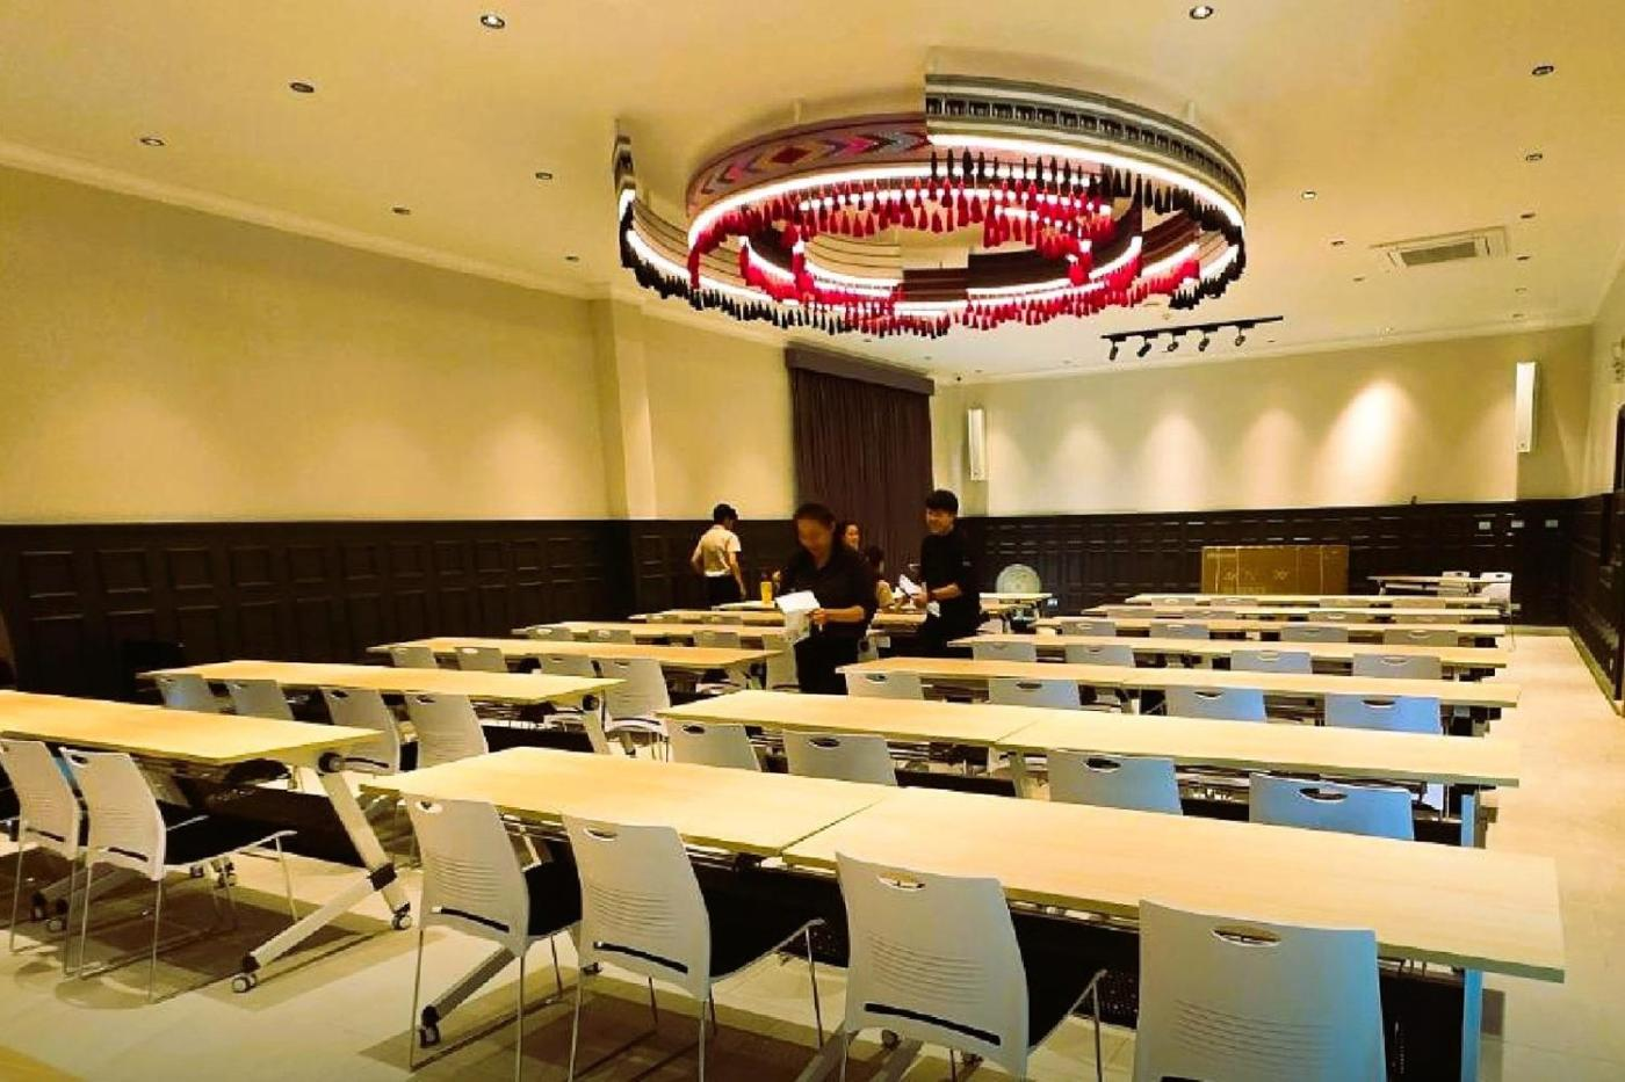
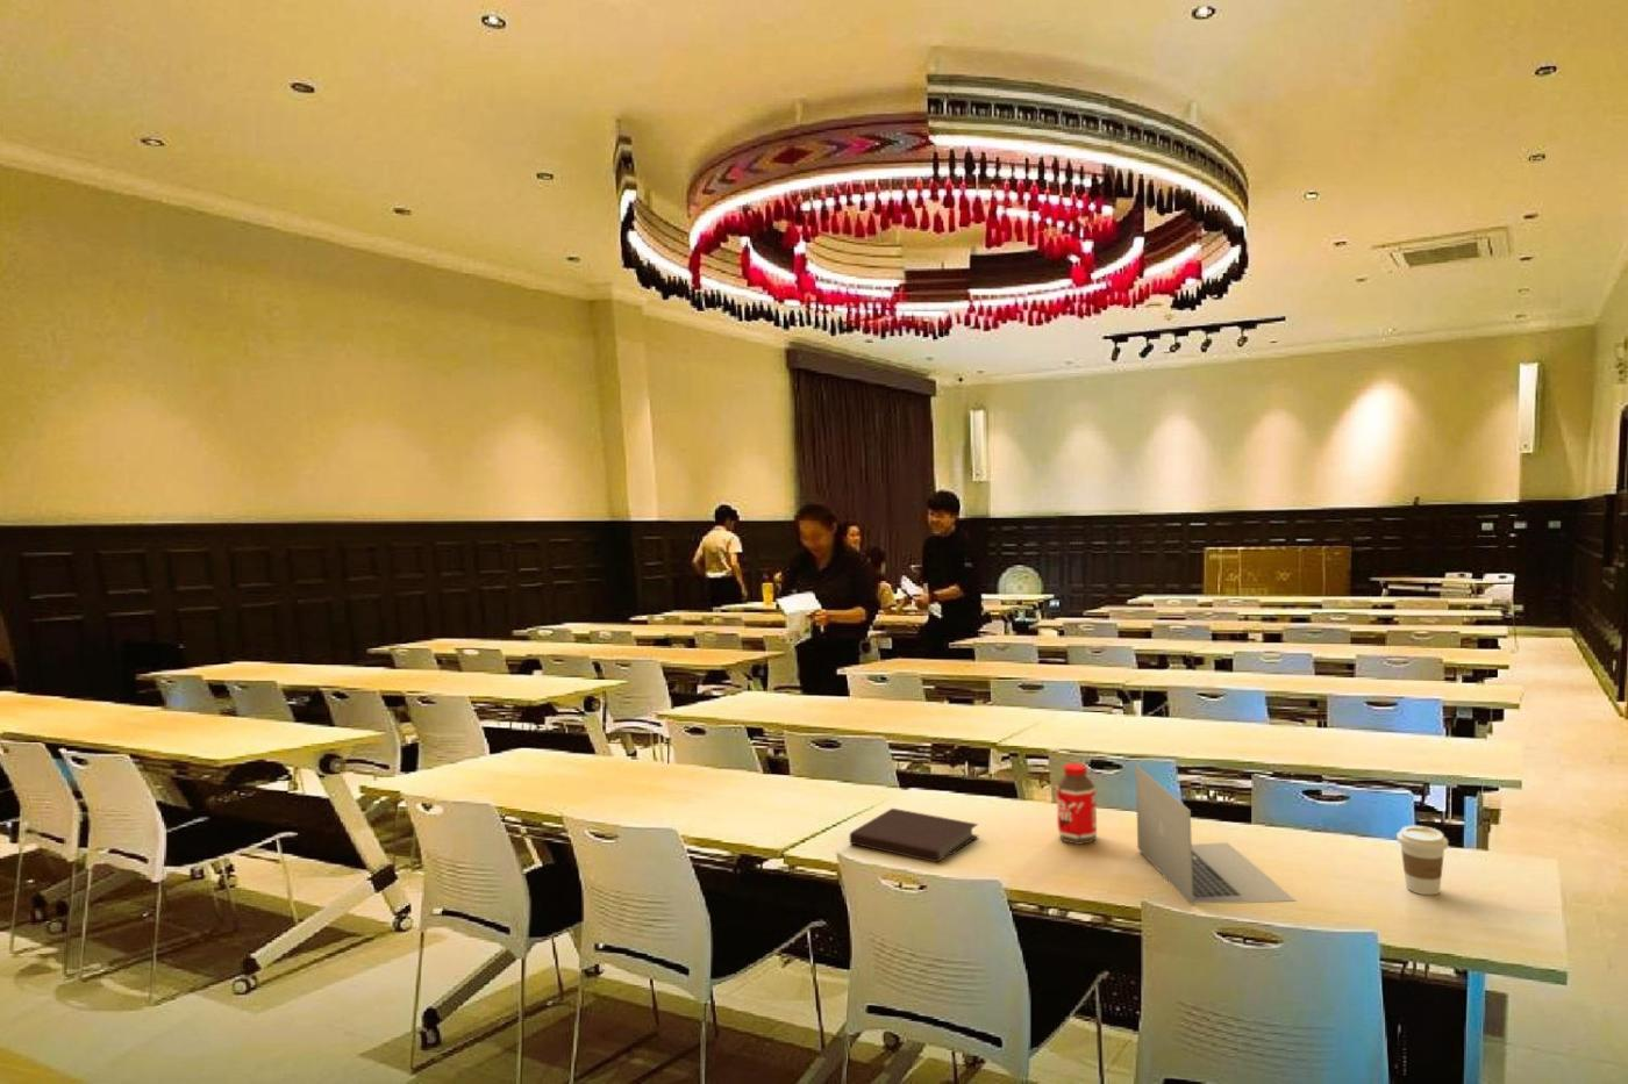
+ laptop (1209, 843)
+ bottle (1076, 802)
+ coffee cup (1422, 860)
+ notebook (914, 835)
